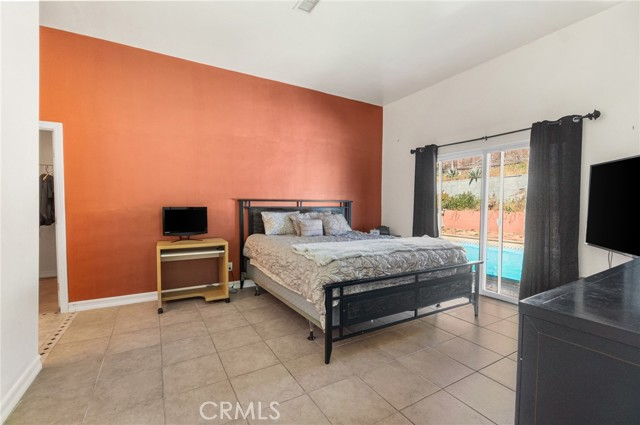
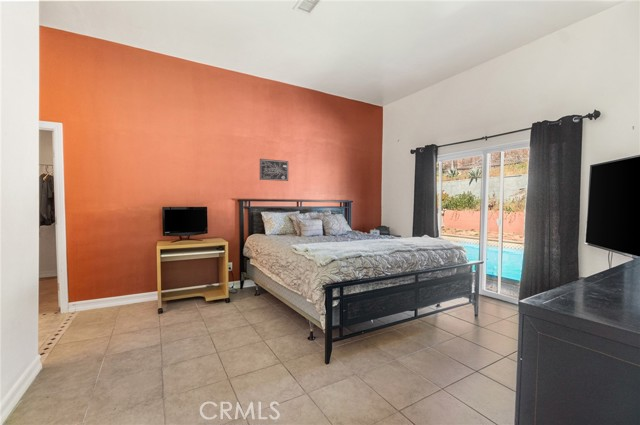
+ wall art (274, 170)
